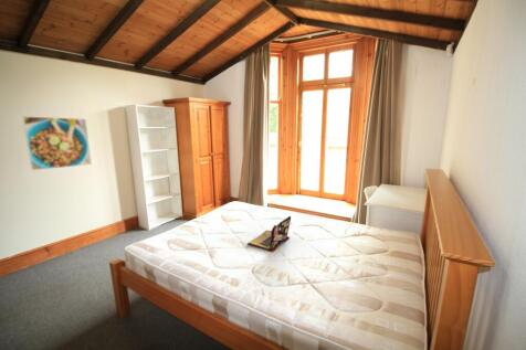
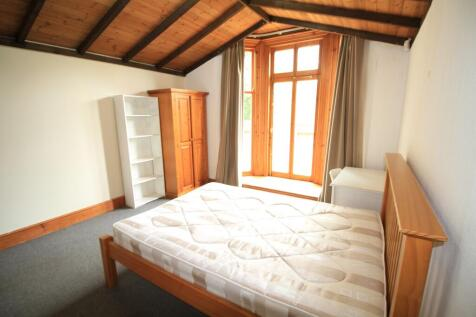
- laptop (269, 231)
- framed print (60, 142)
